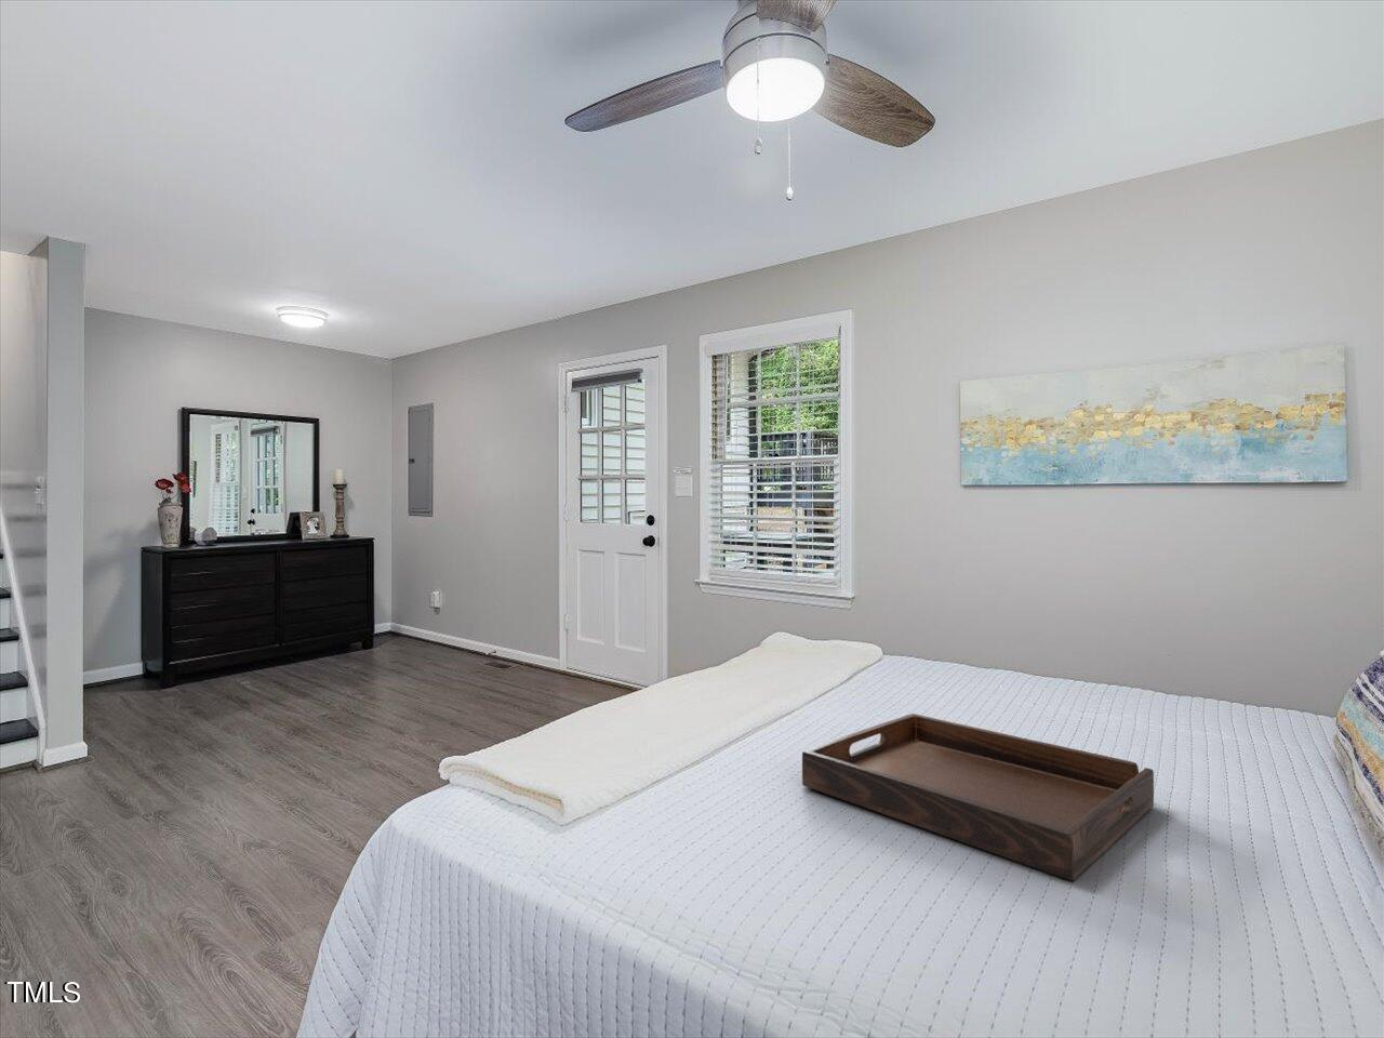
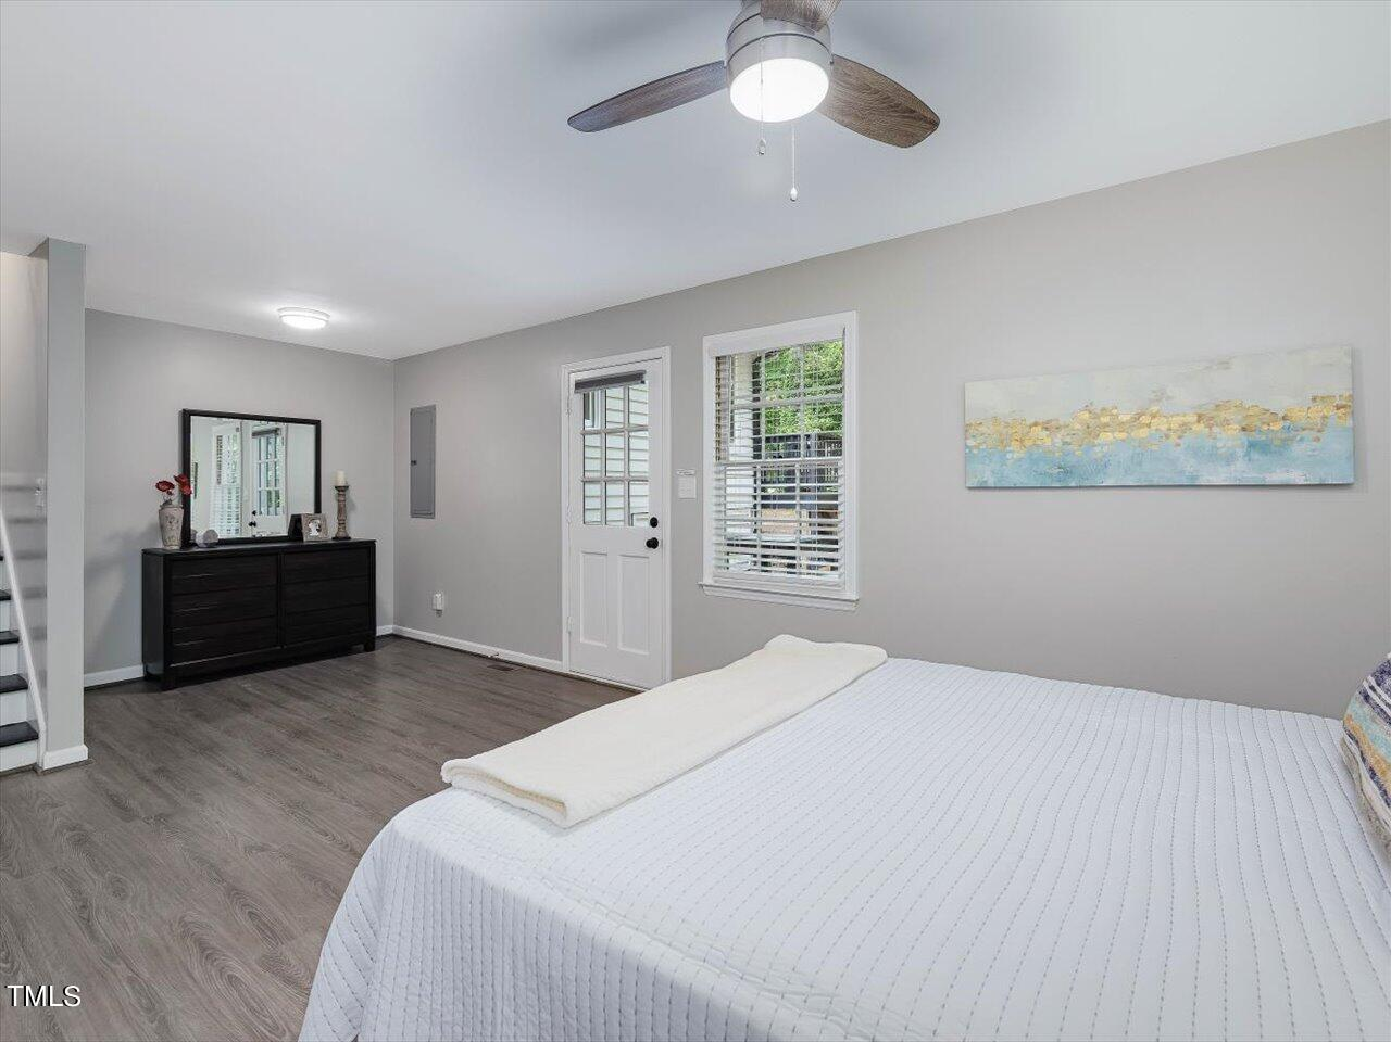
- serving tray (973, 776)
